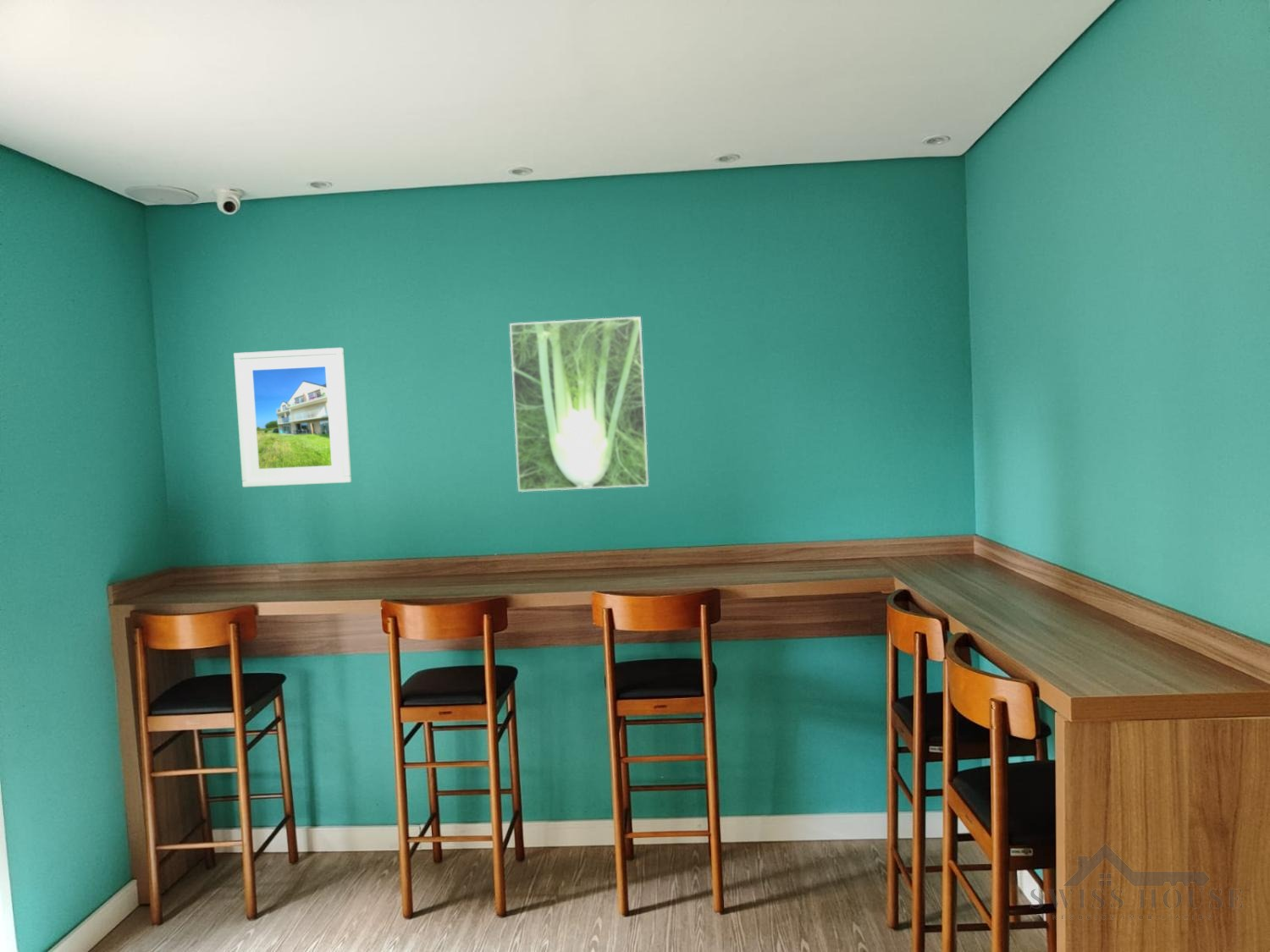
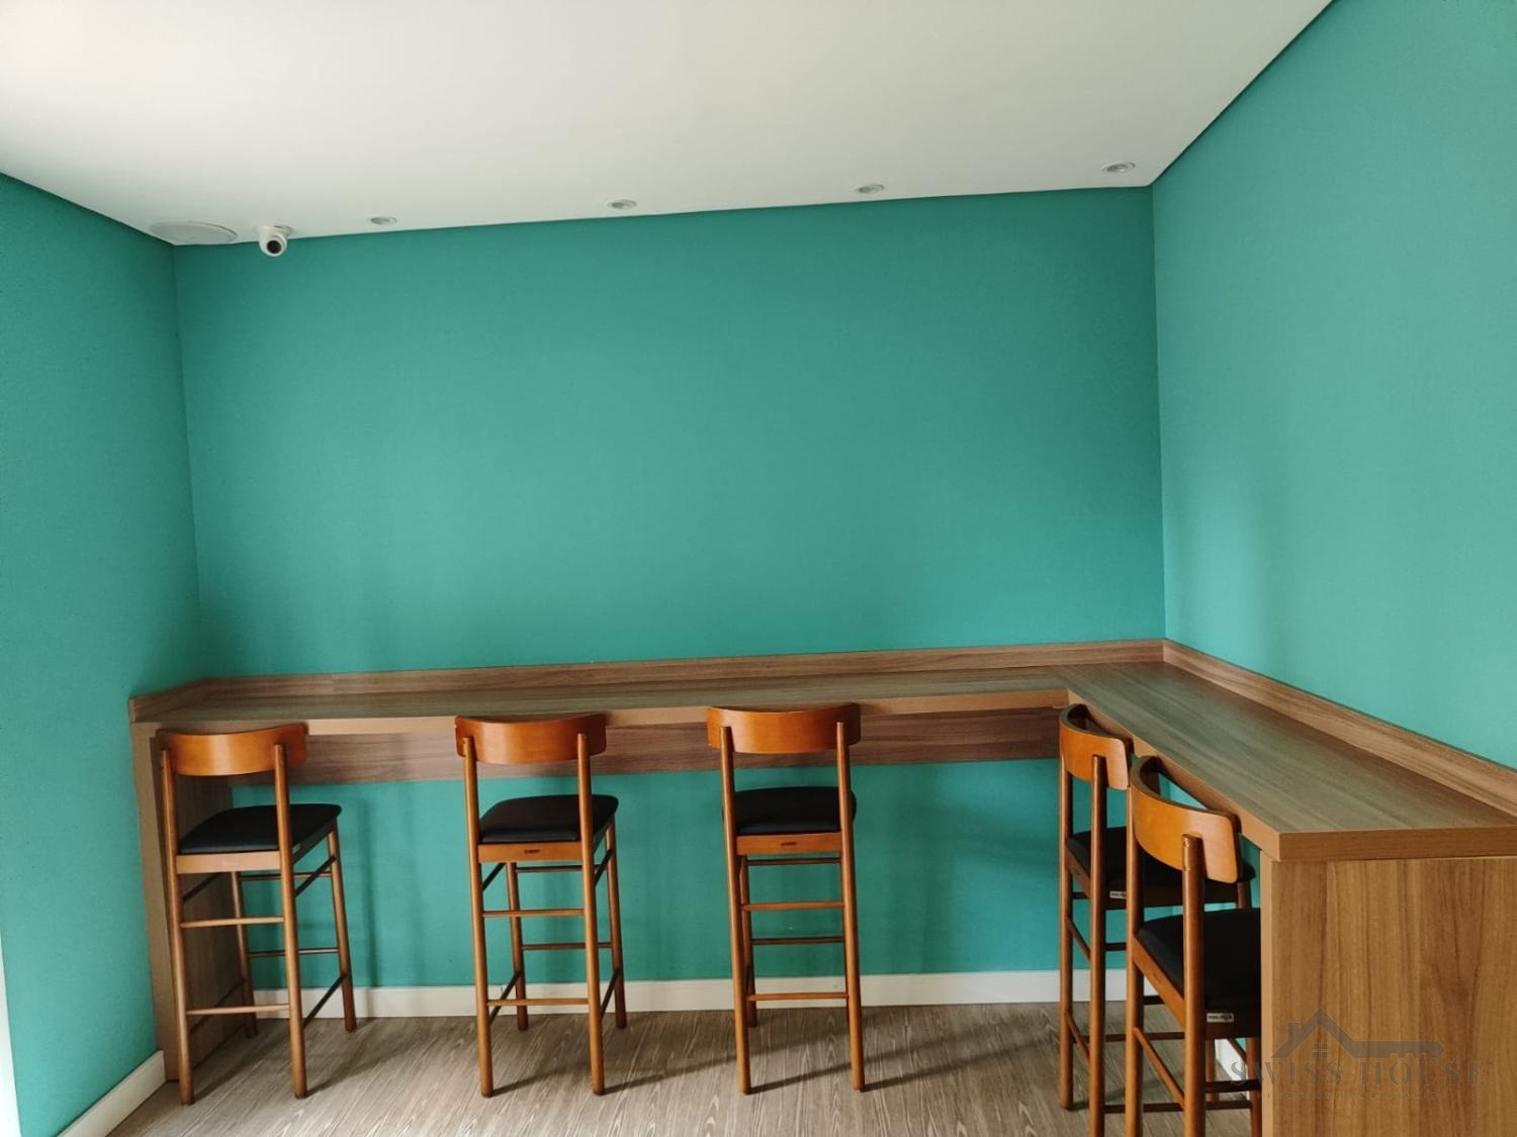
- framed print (579, 404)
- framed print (292, 417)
